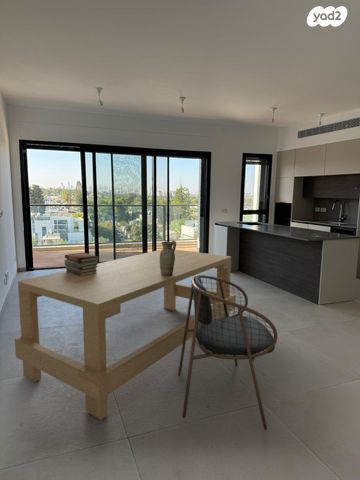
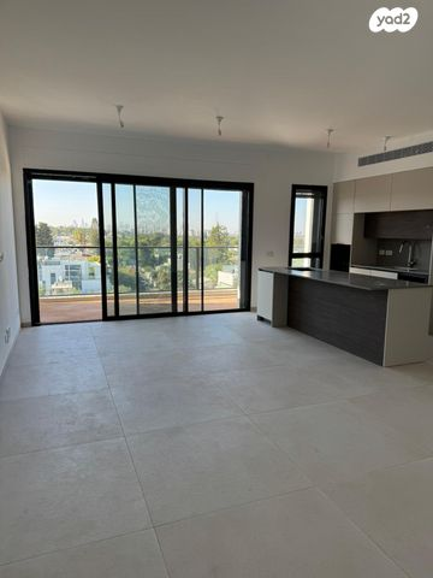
- ceramic jug (168, 257)
- dining chair (226, 338)
- dining table (141, 295)
- book stack (81, 263)
